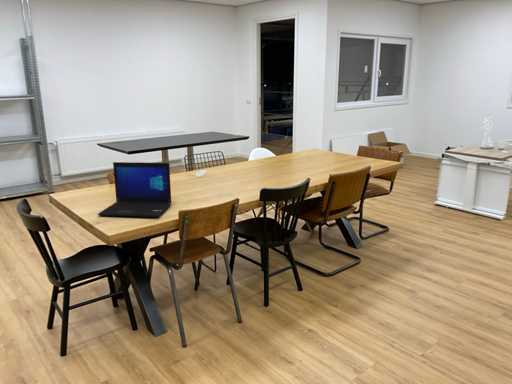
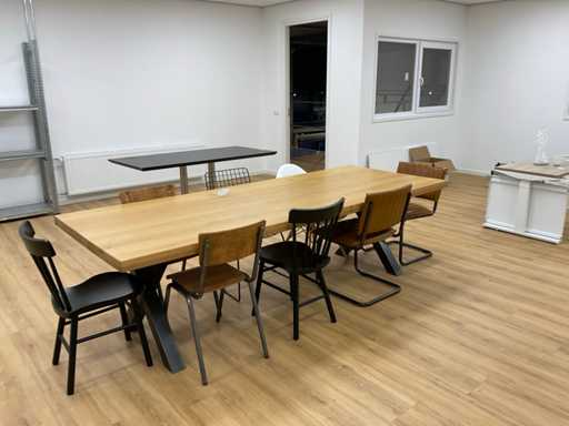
- laptop (134, 188)
